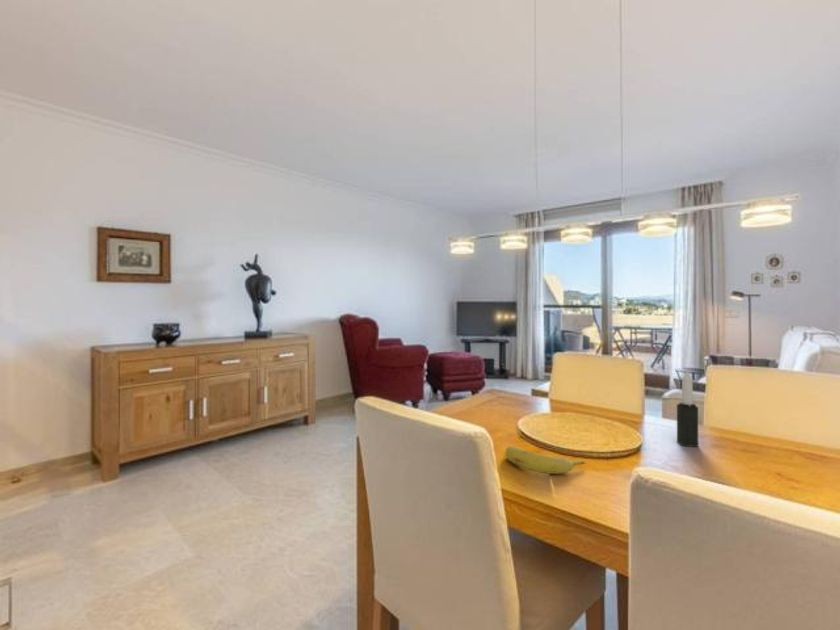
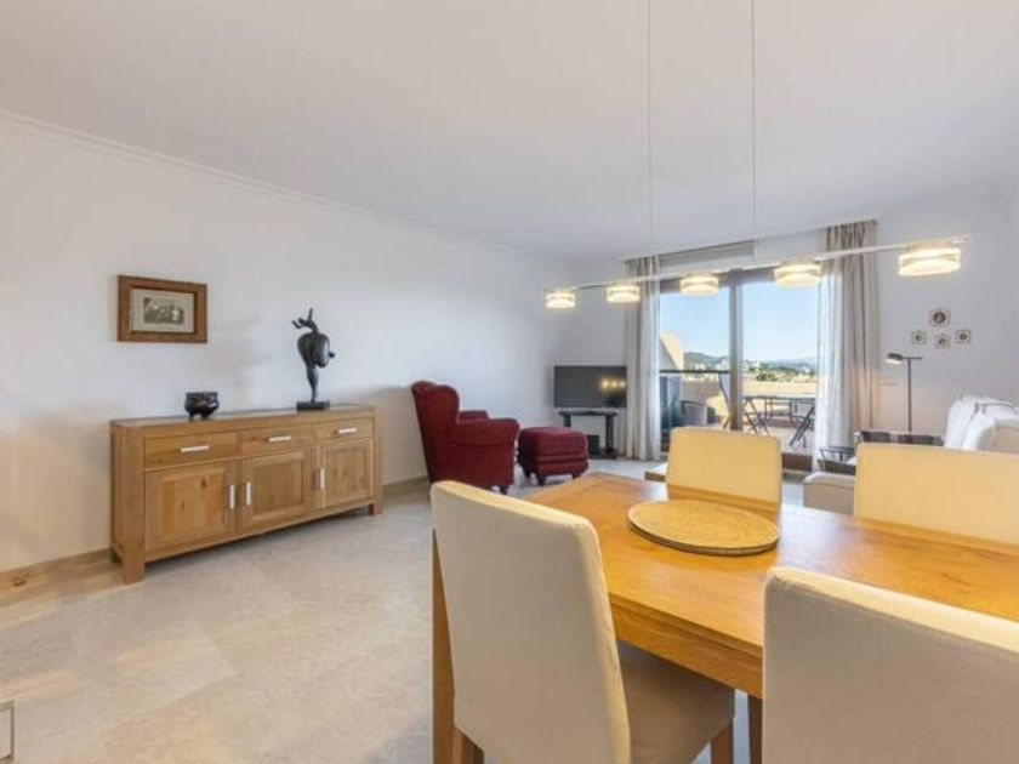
- fruit (542, 455)
- candle (687, 406)
